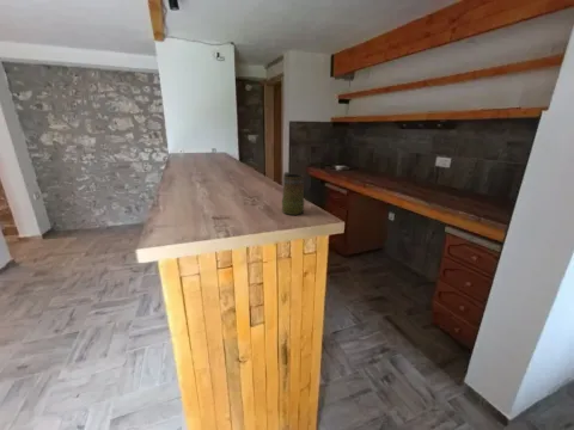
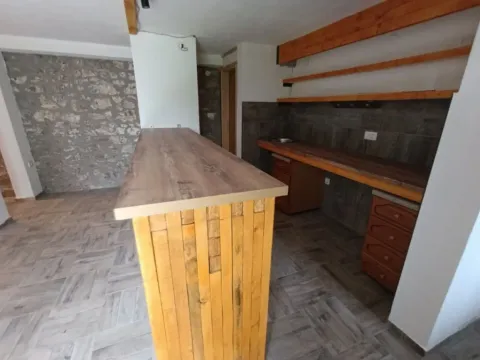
- mug (291, 192)
